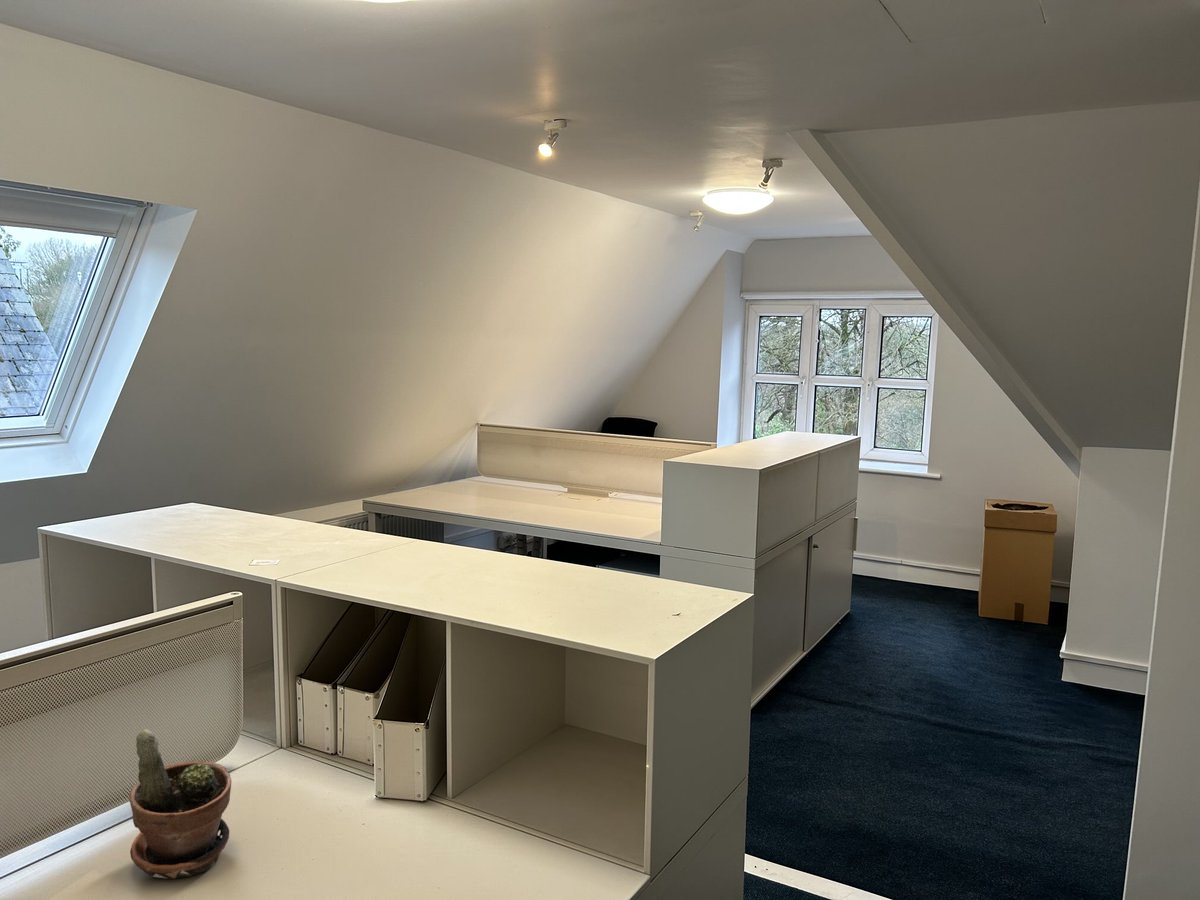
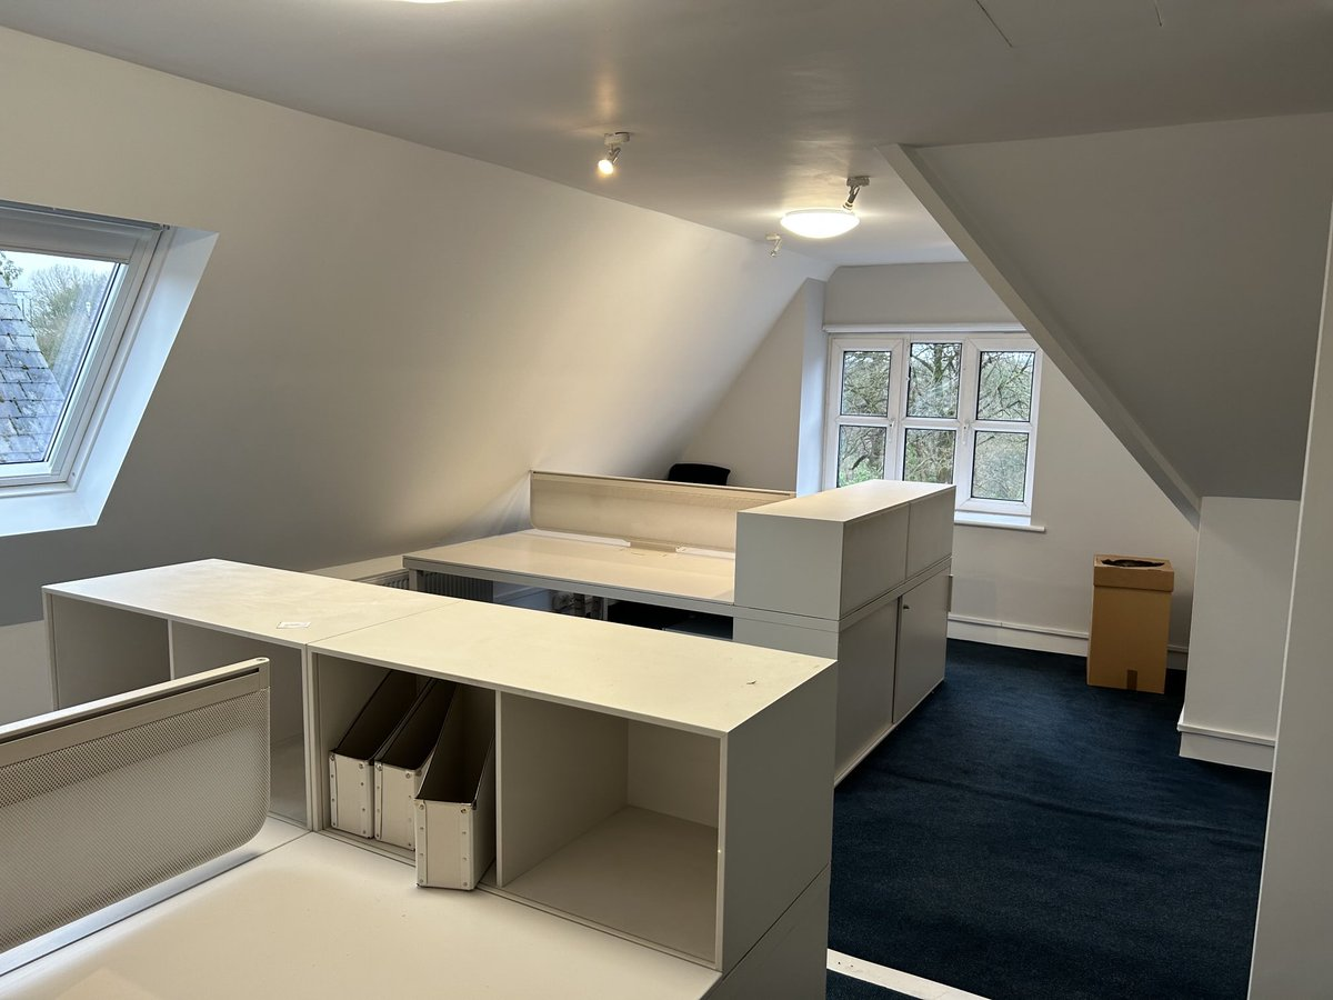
- potted plant (181, 790)
